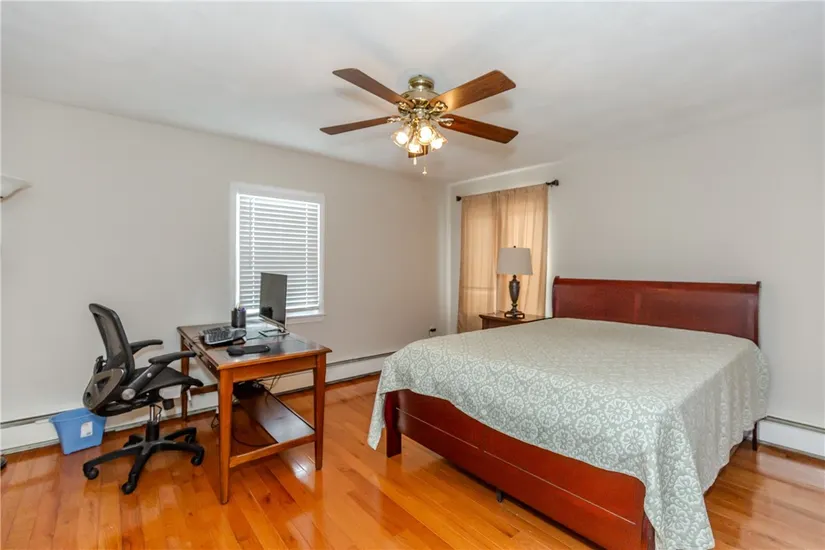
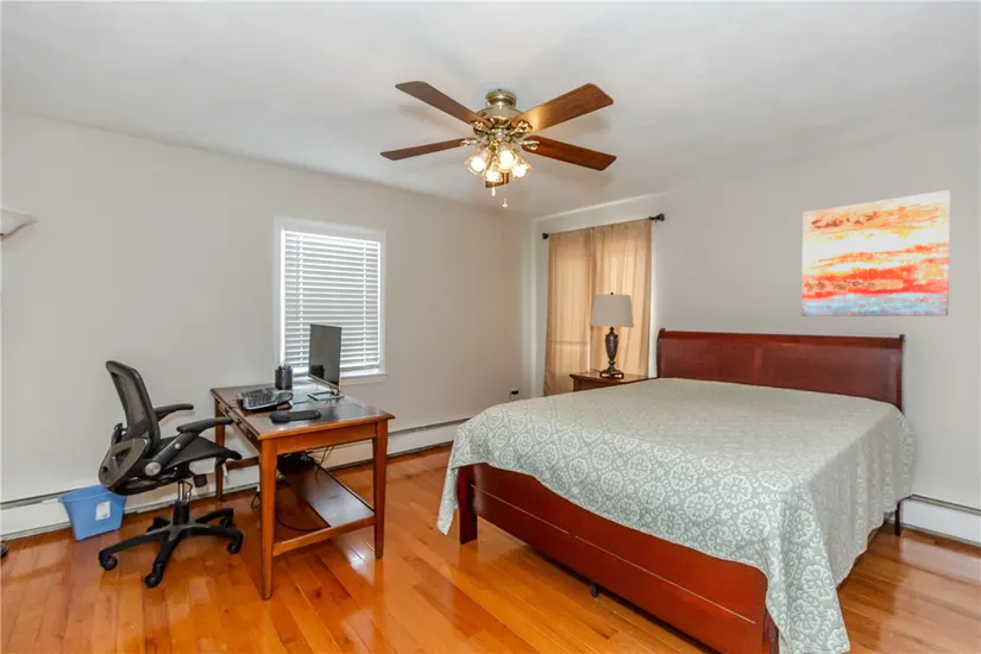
+ wall art (868, 259)
